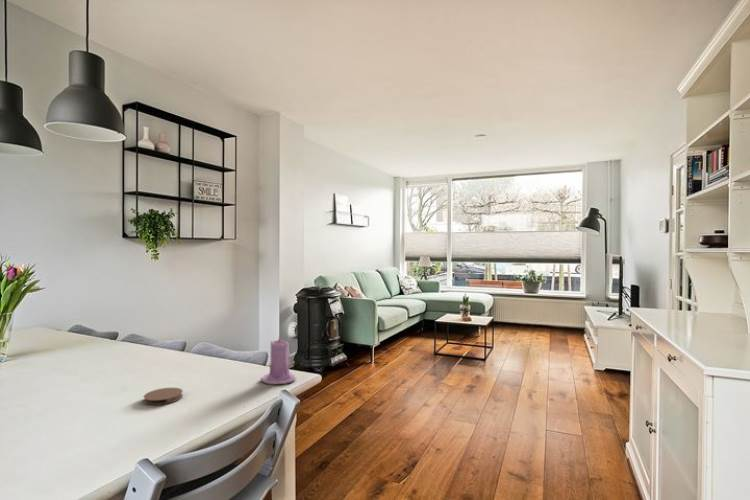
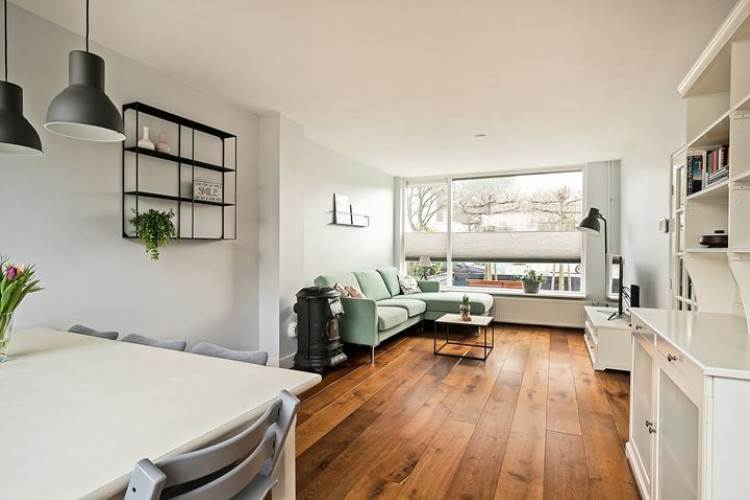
- coaster (163, 395)
- candle (278, 357)
